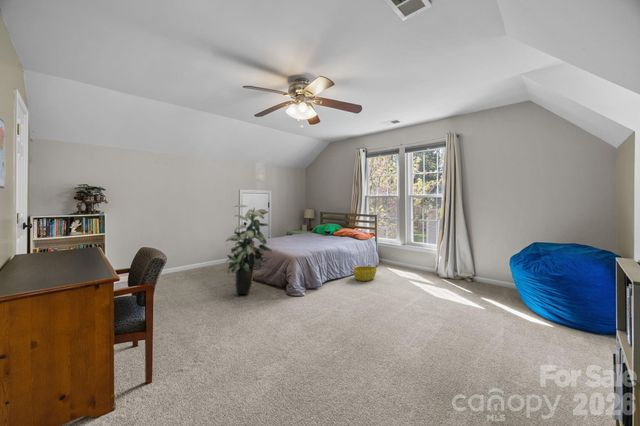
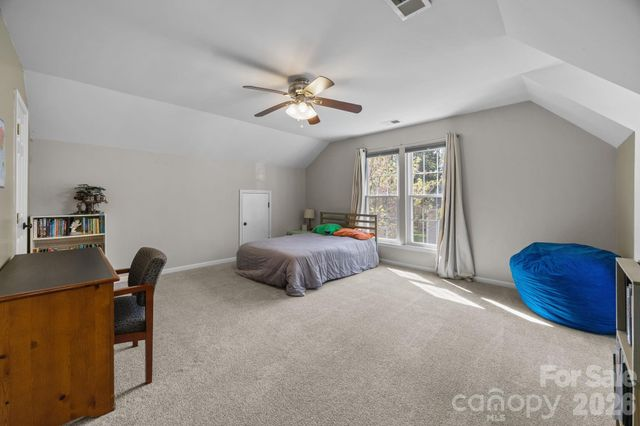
- basket (364, 272)
- indoor plant (246, 248)
